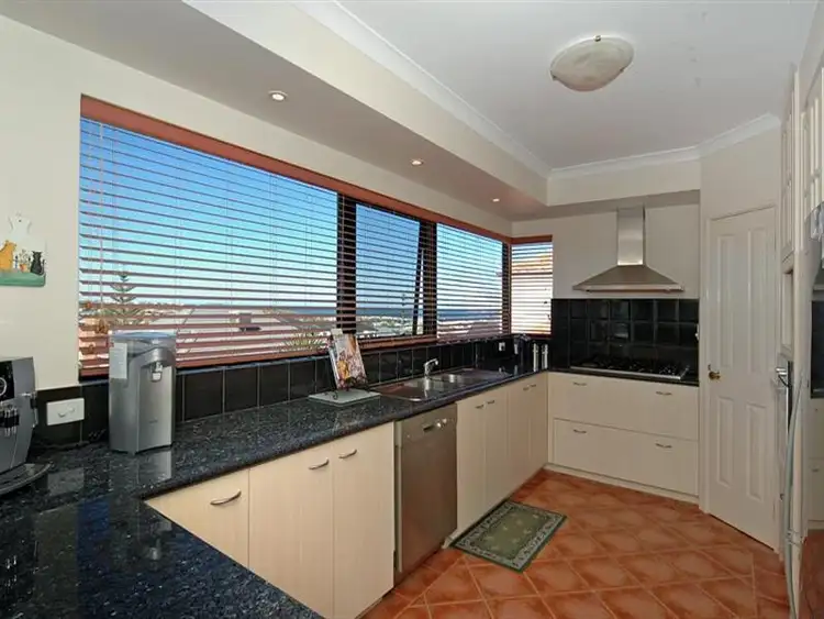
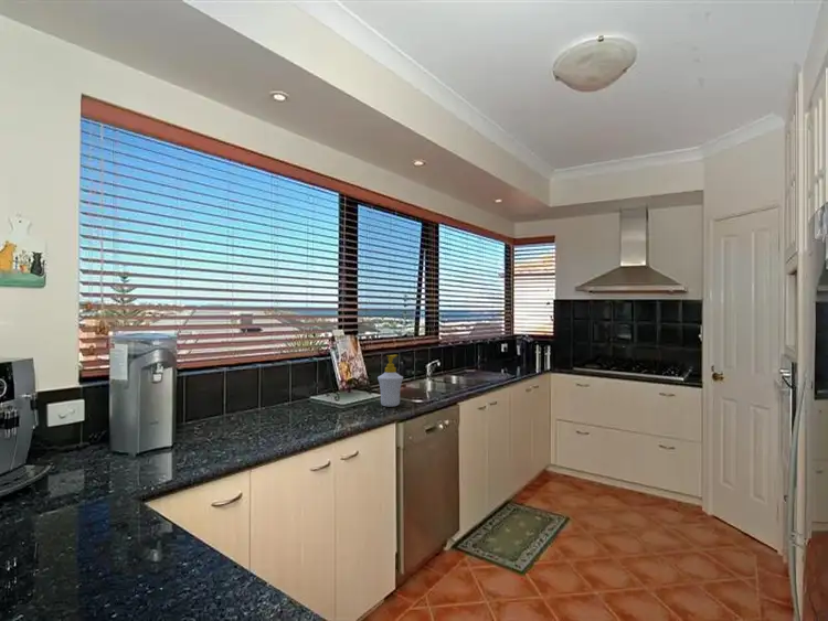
+ soap bottle (390, 379)
